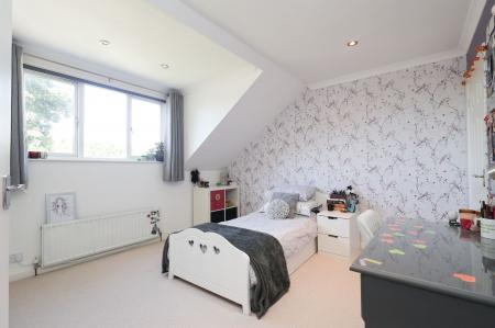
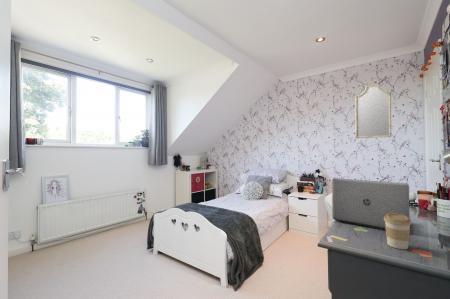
+ home mirror (372, 111)
+ coffee cup (397, 230)
+ laptop (370, 200)
